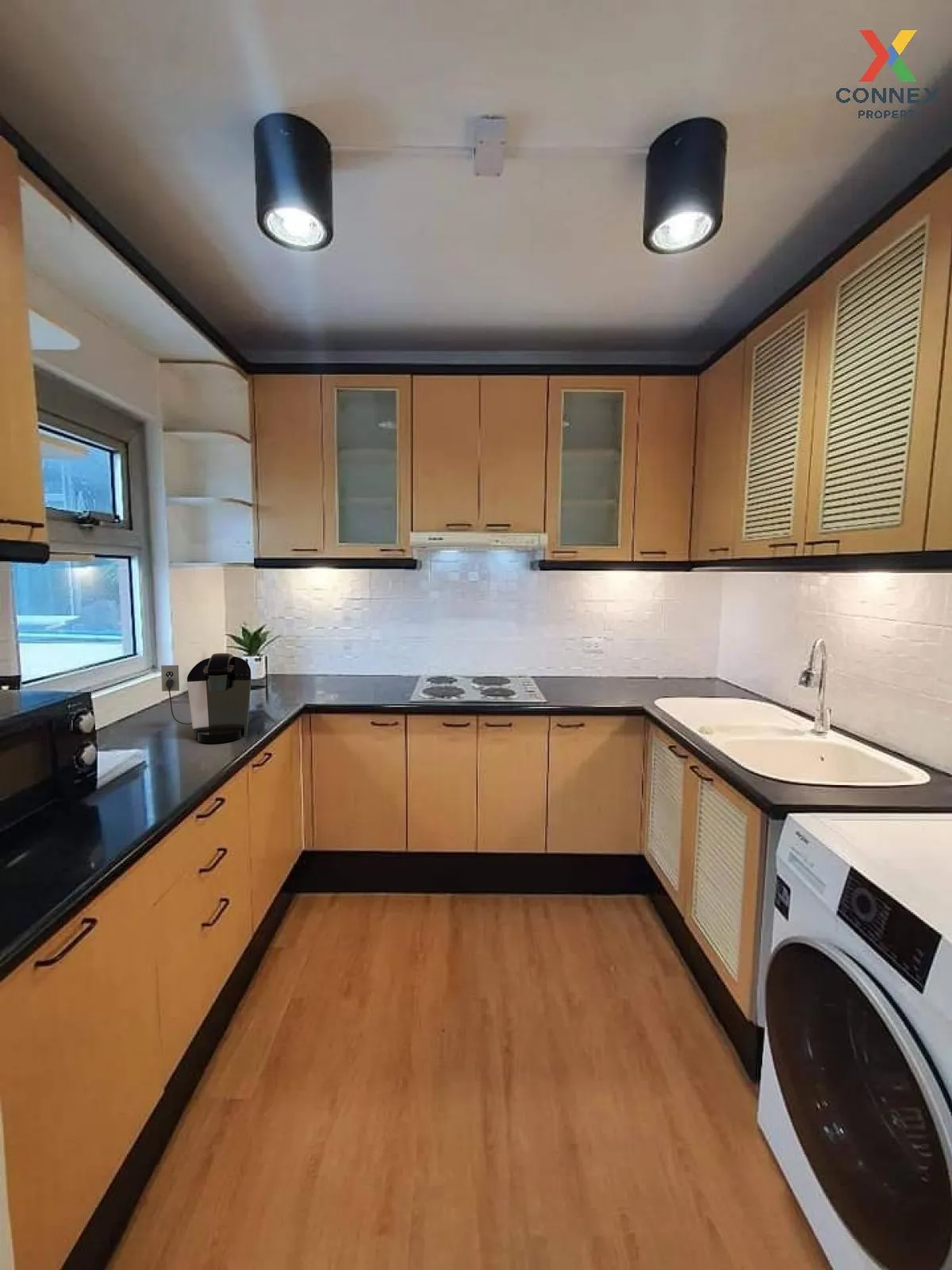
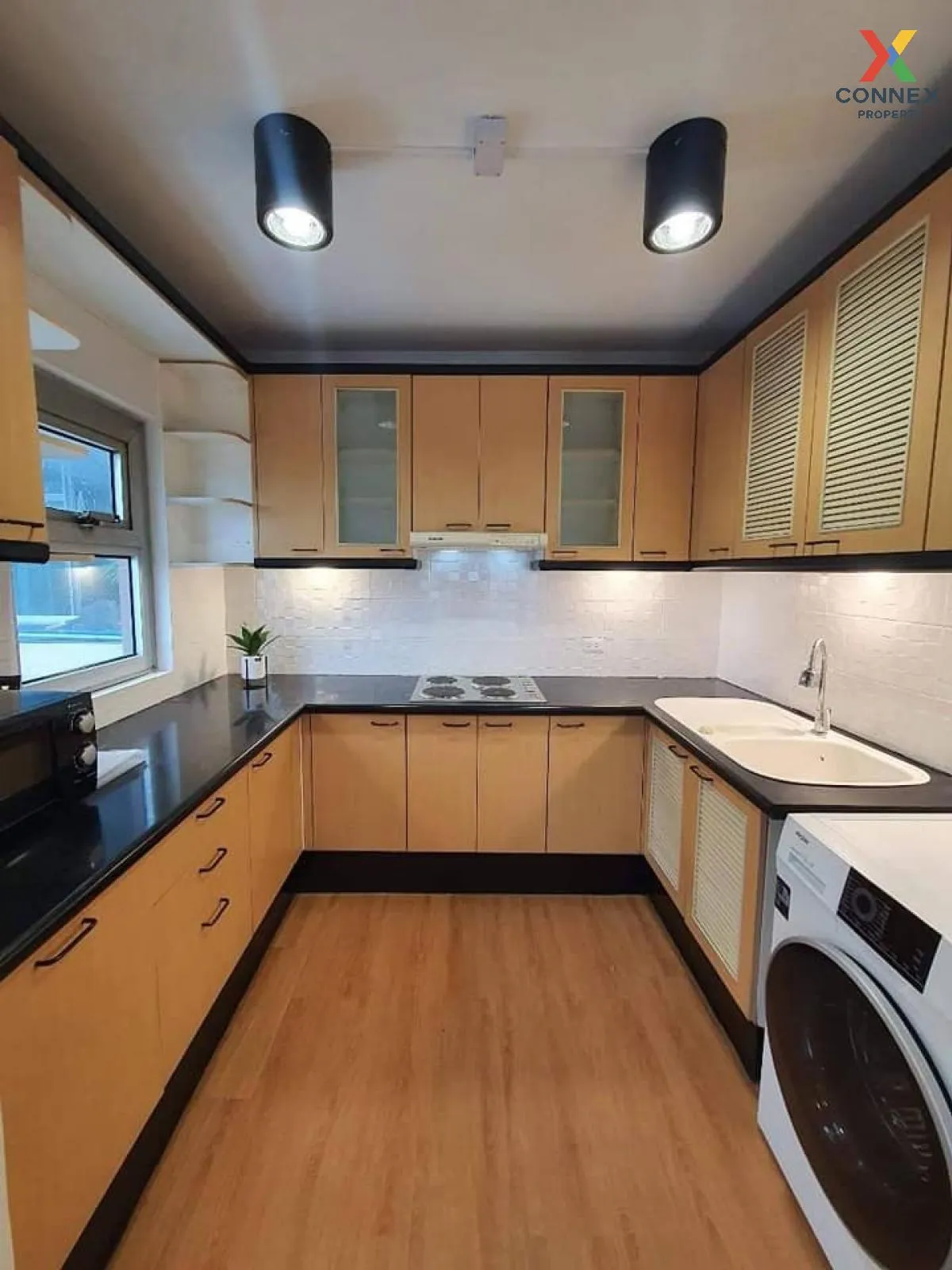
- coffee maker (204, 695)
